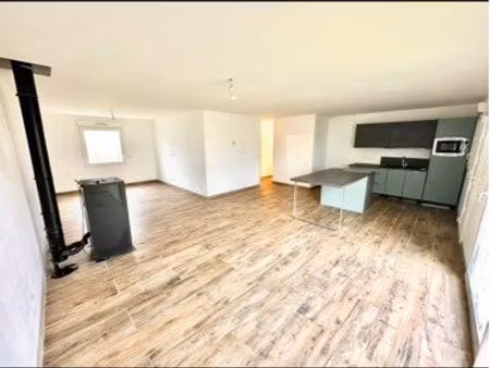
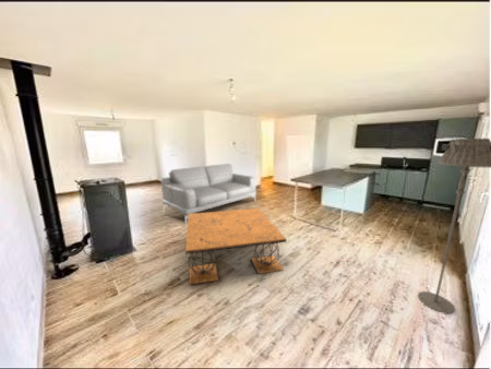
+ coffee table (230, 238)
+ sofa (213, 187)
+ floor lamp (452, 227)
